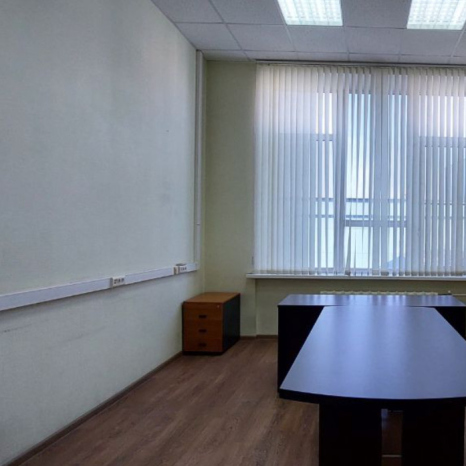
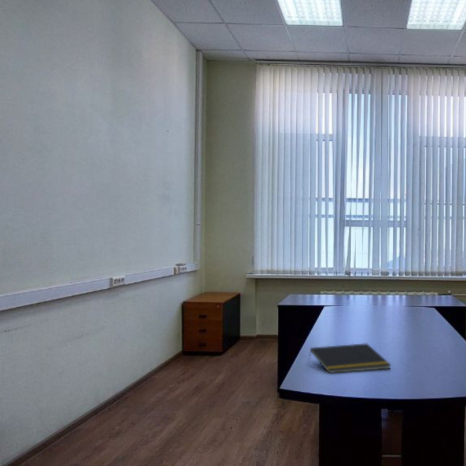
+ notepad (349, 357)
